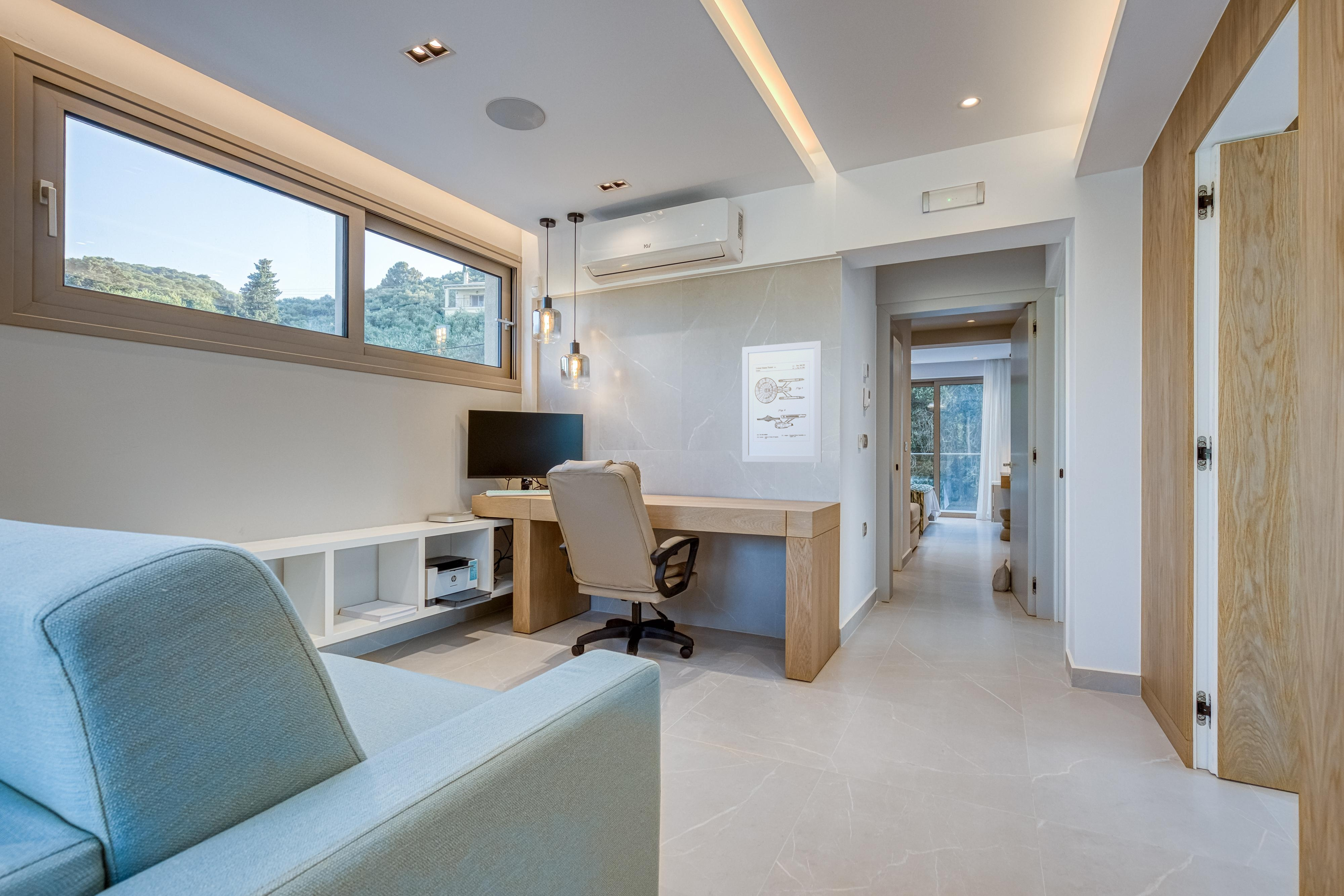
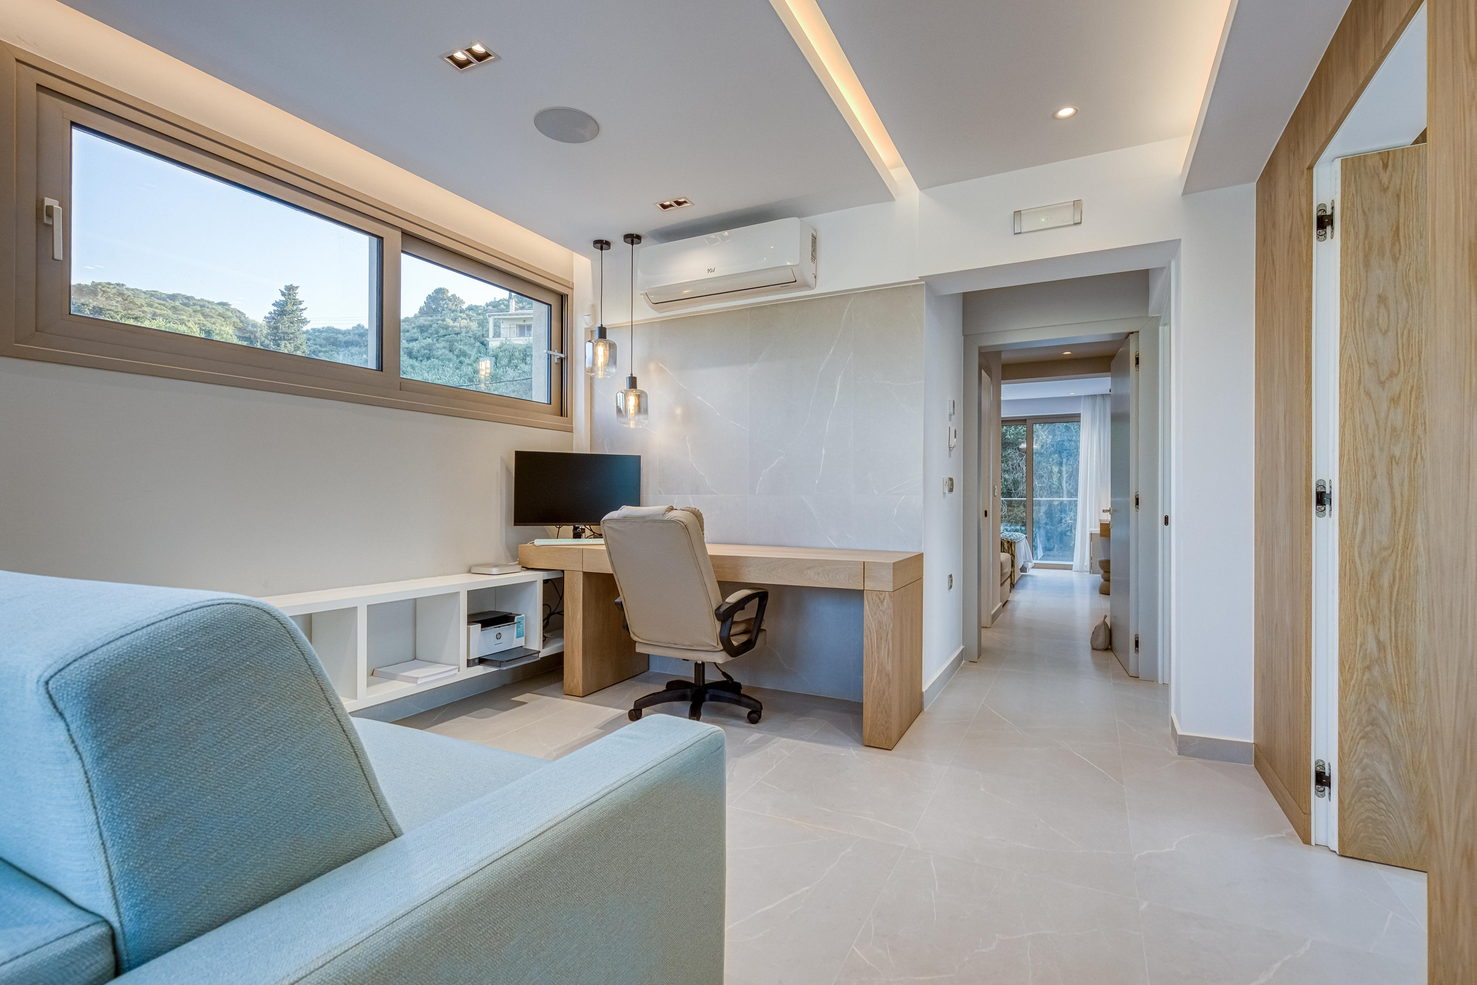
- wall art (781, 403)
